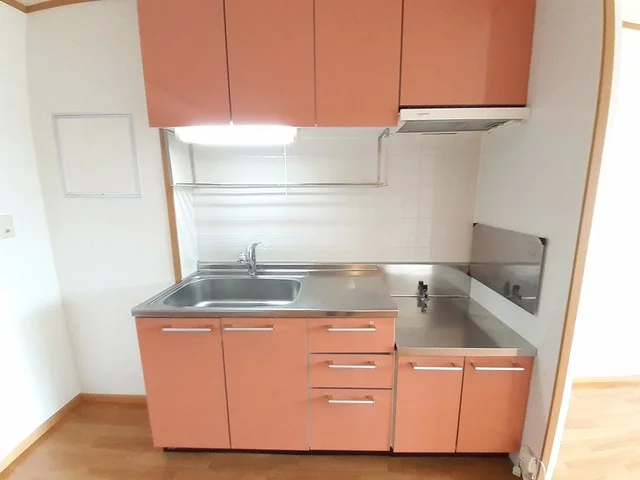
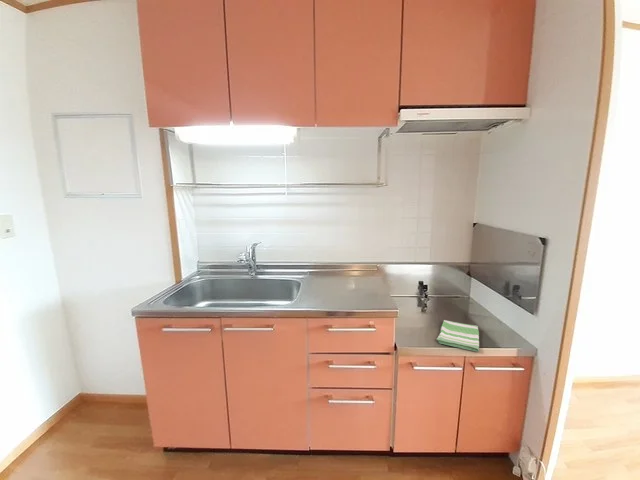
+ dish towel (458, 334)
